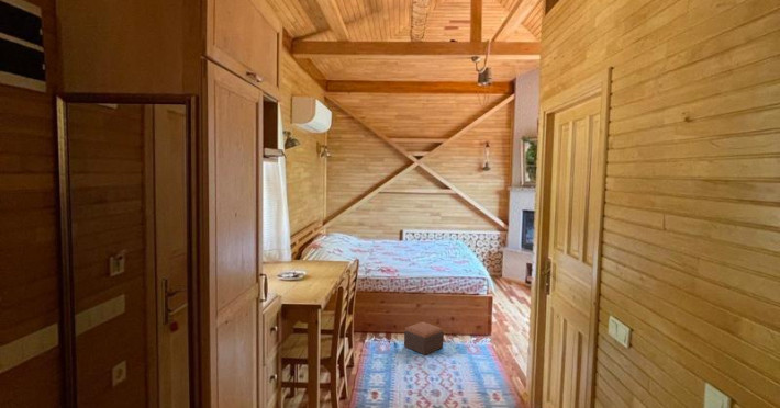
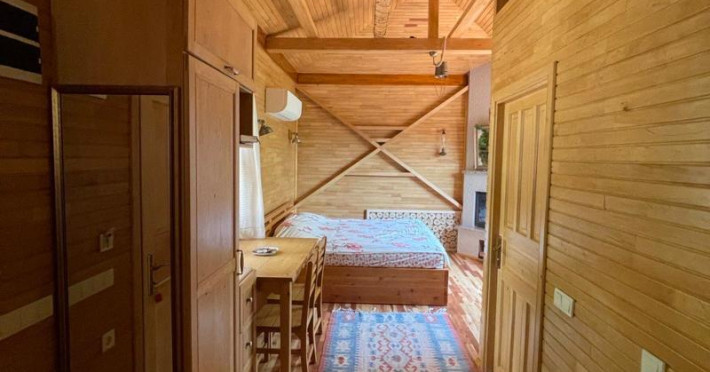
- footstool (423, 337)
